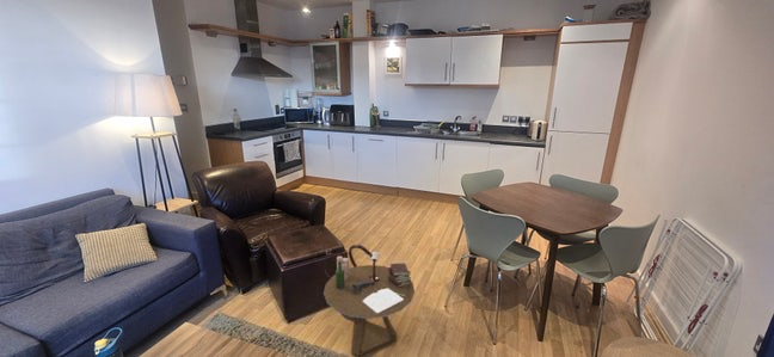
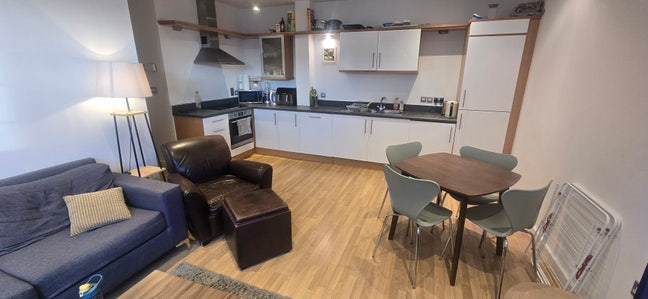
- side table (366, 295)
